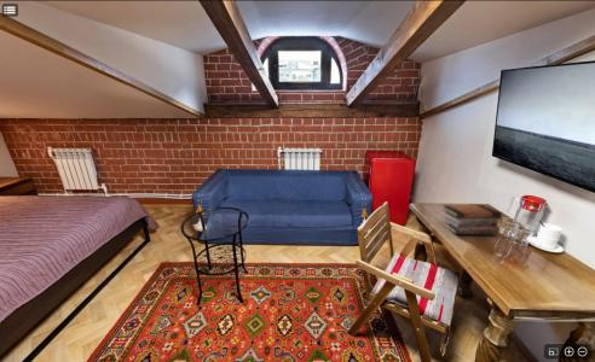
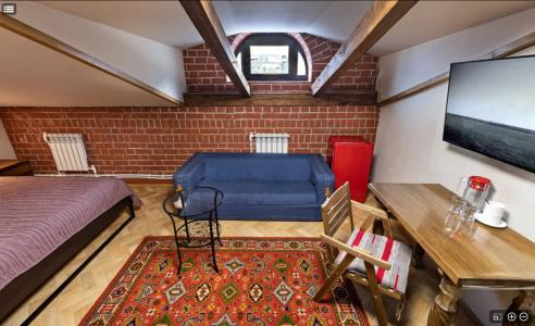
- book stack (469, 218)
